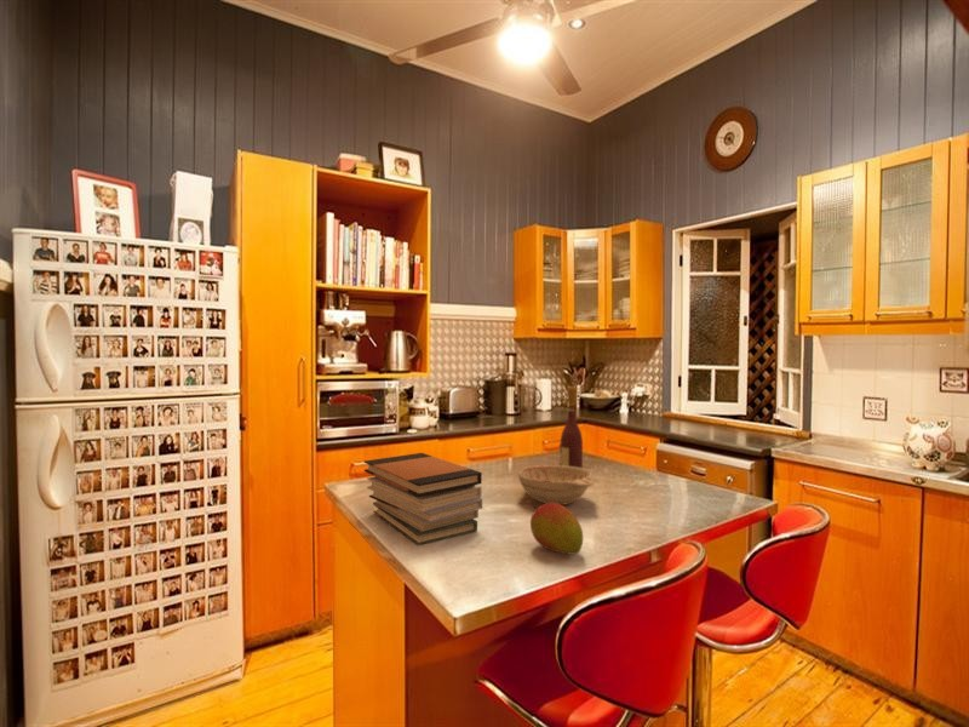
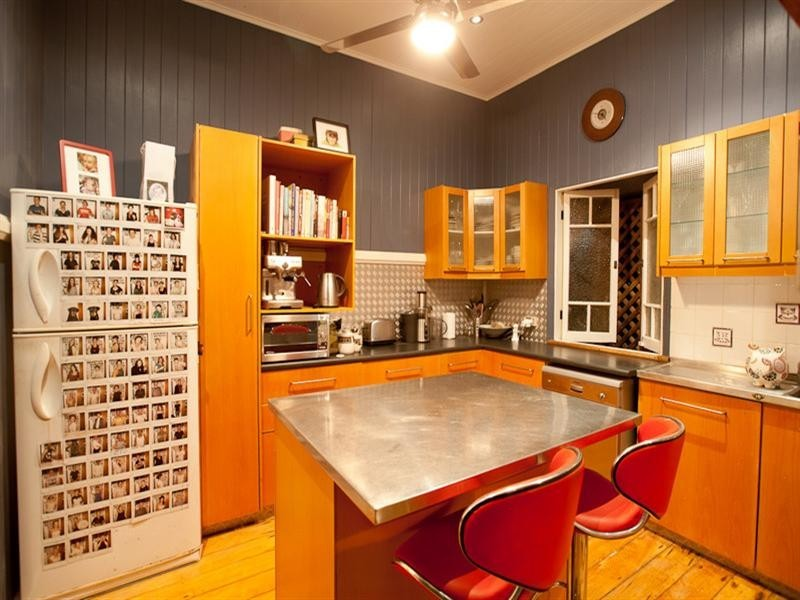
- wine bottle (570, 431)
- fruit (556, 527)
- decorative bowl (554, 485)
- book stack (422, 494)
